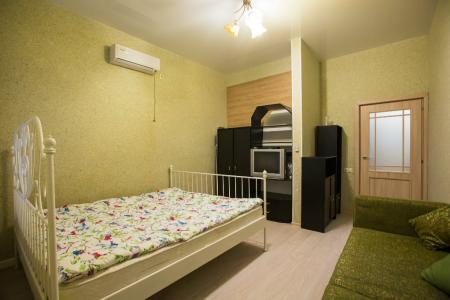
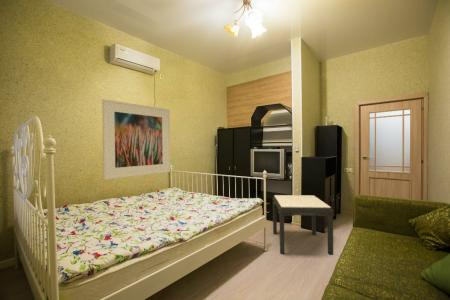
+ side table (299, 214)
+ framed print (140, 140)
